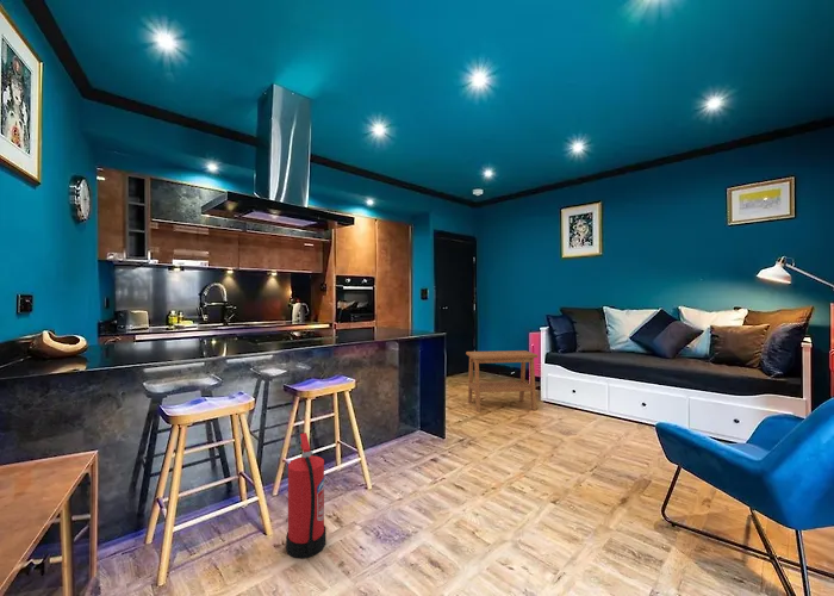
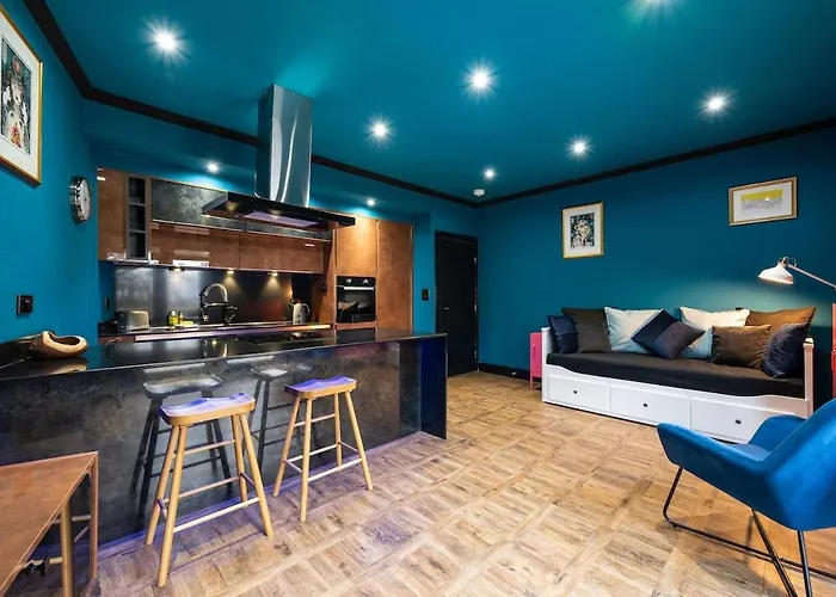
- side table (503, 381)
- fire extinguisher (307, 497)
